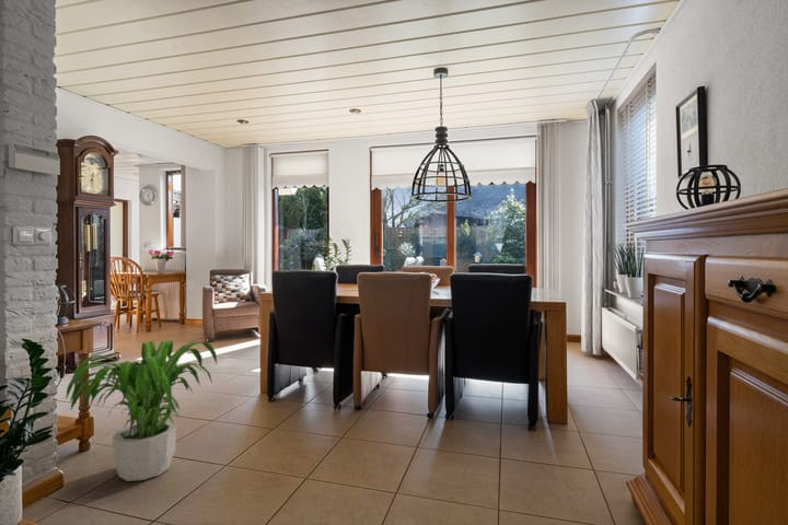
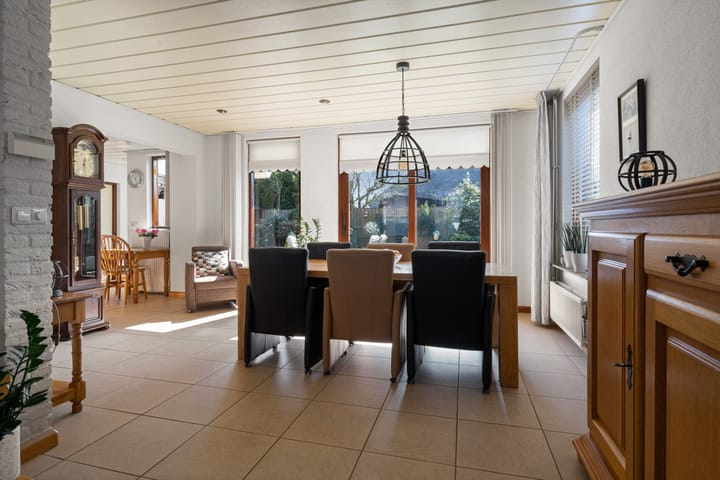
- potted plant (150, 406)
